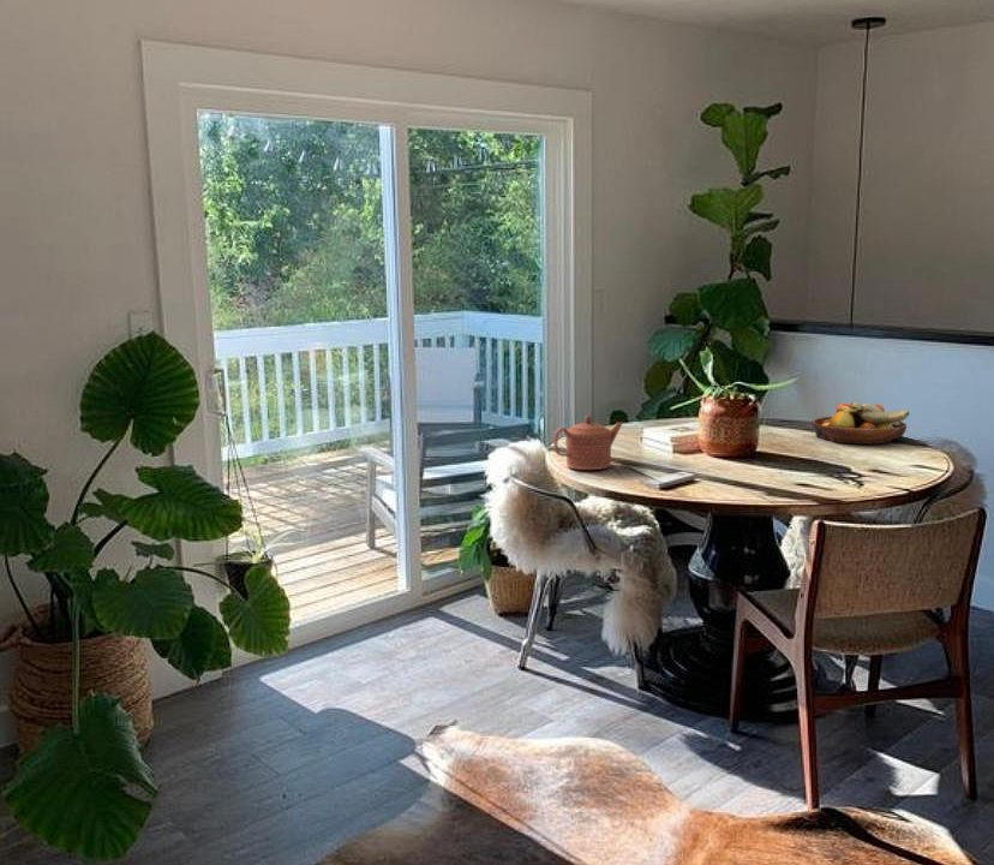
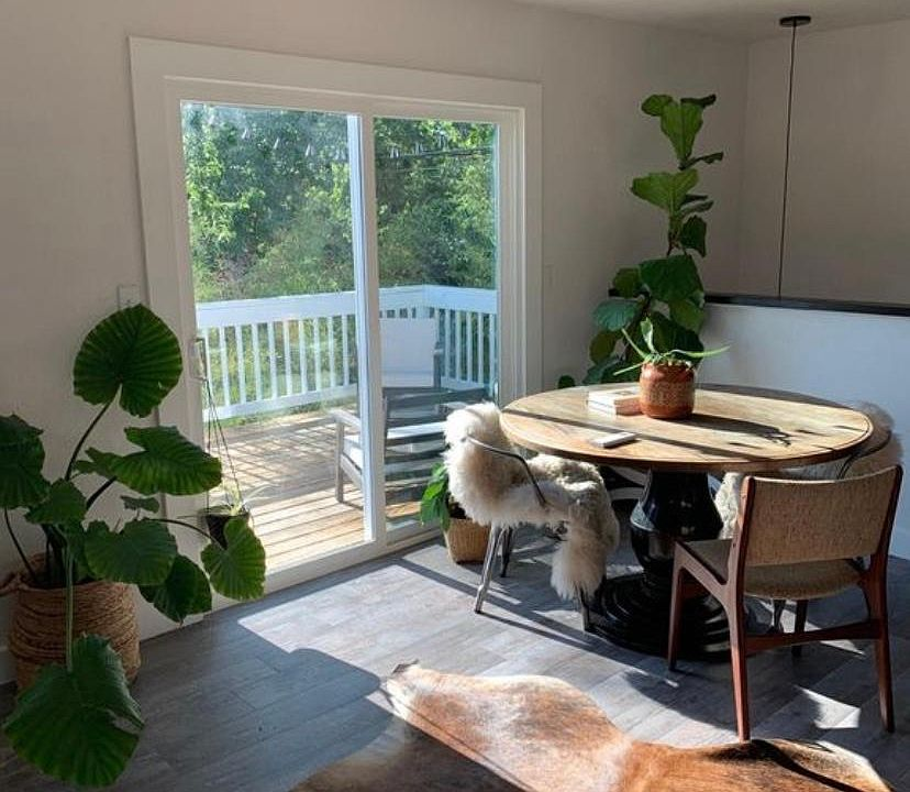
- teapot (588, 440)
- fruit bowl (860, 418)
